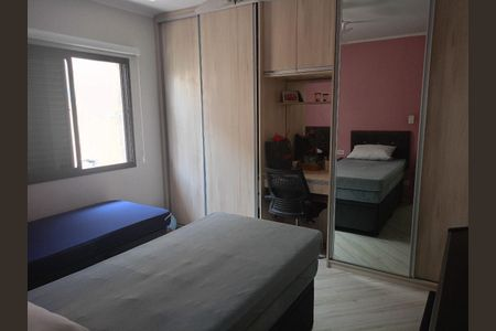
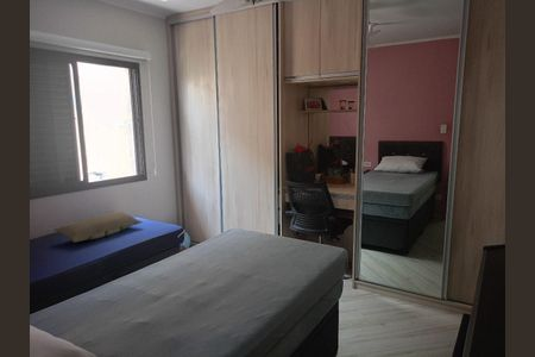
+ pillow (100, 225)
